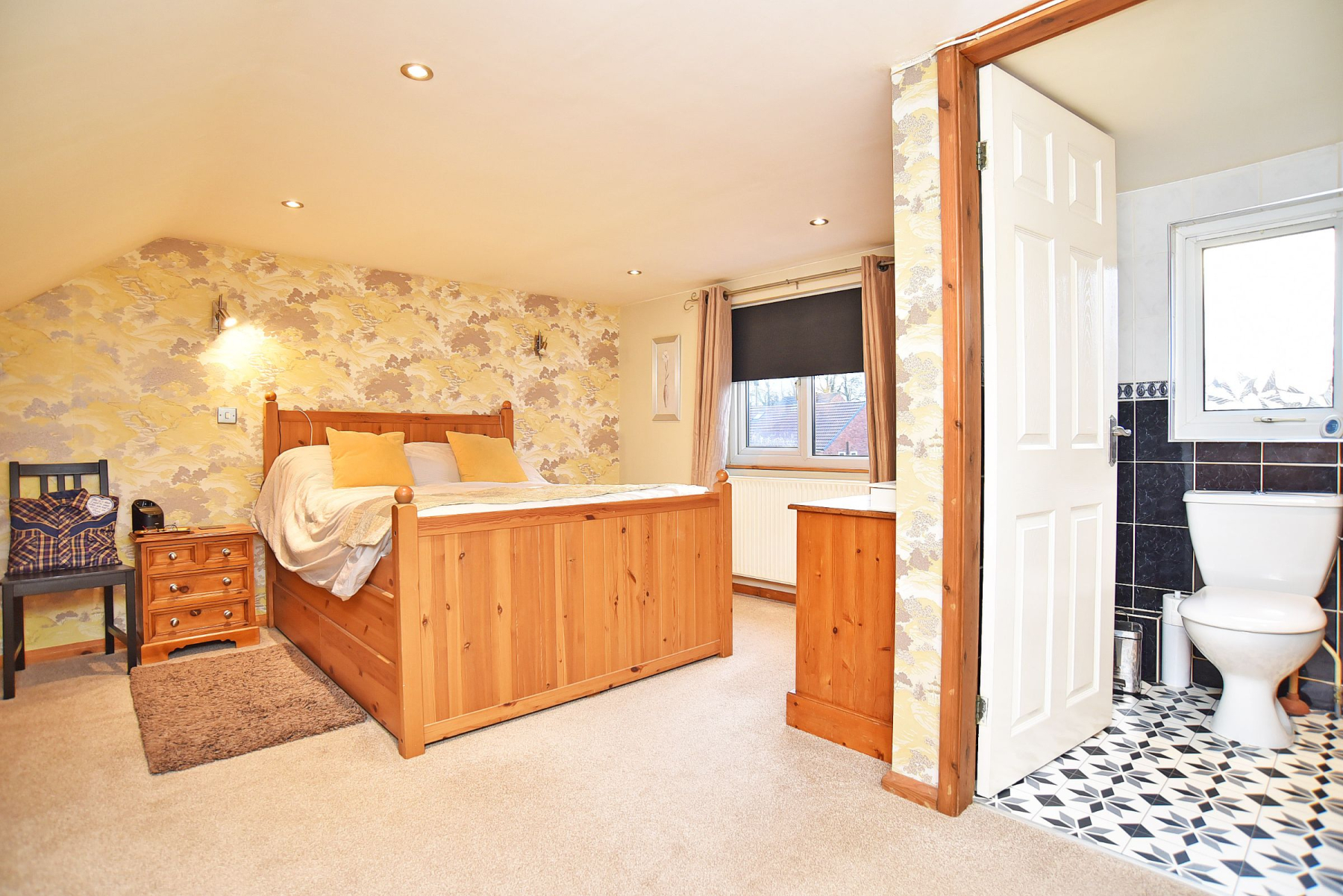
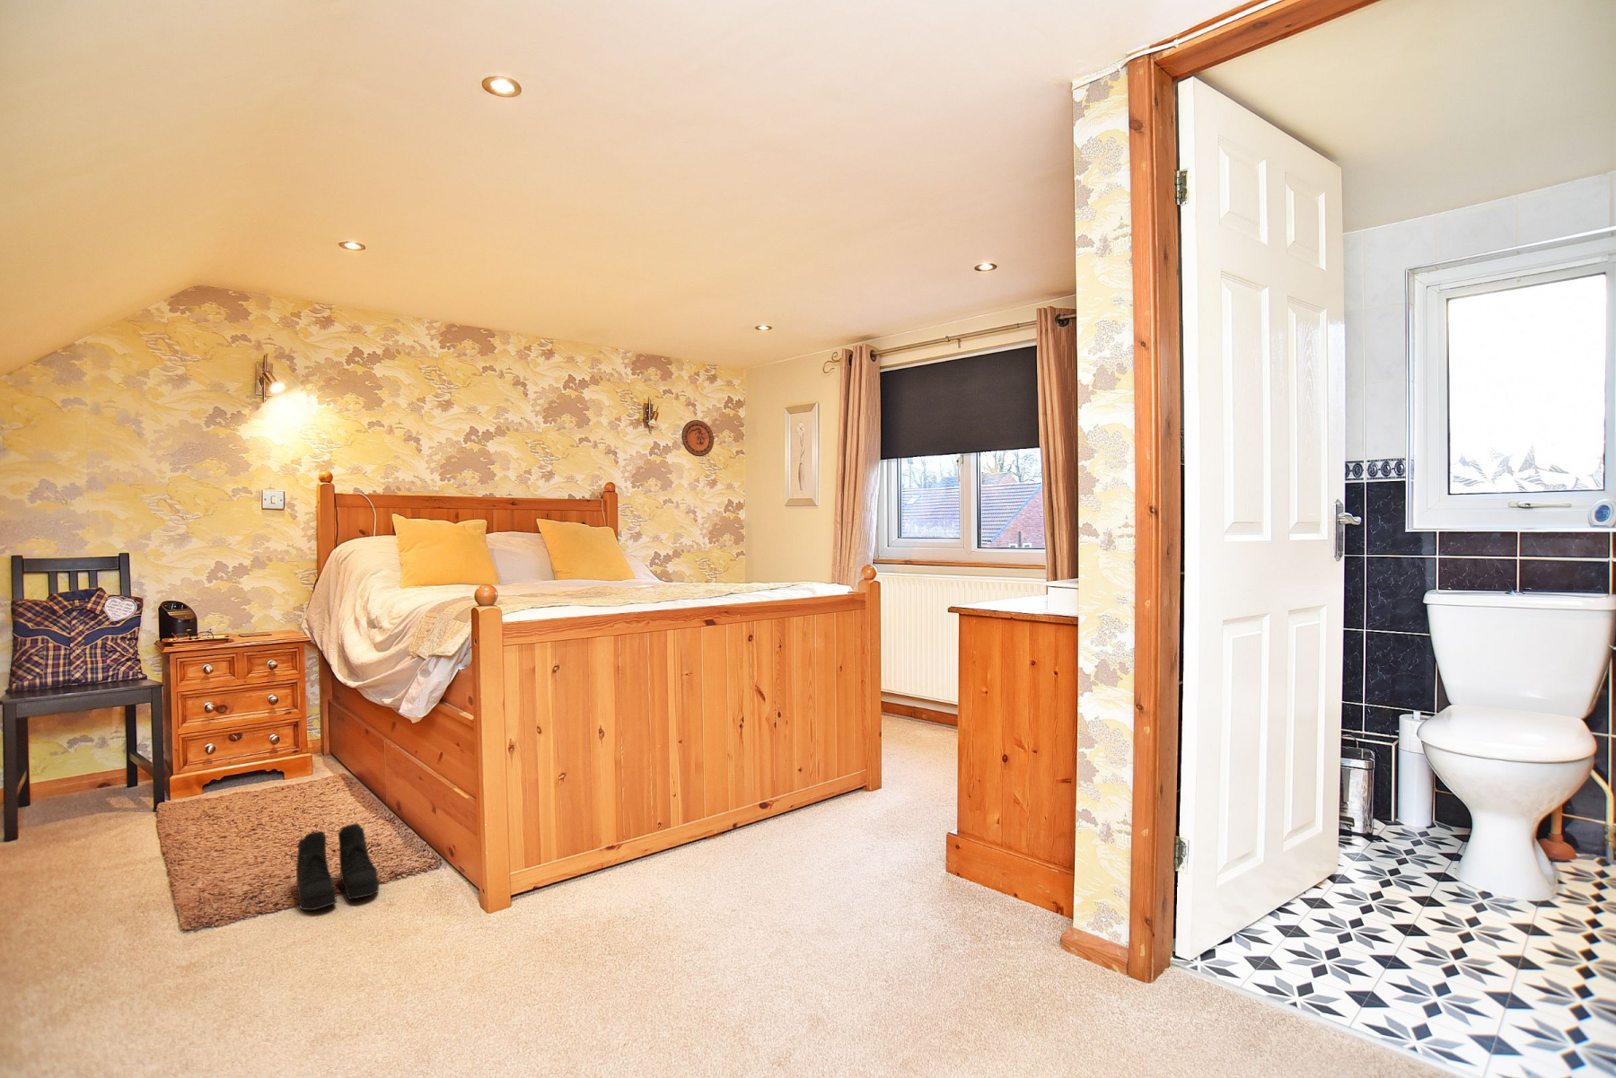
+ boots (339, 861)
+ decorative plate (698, 438)
